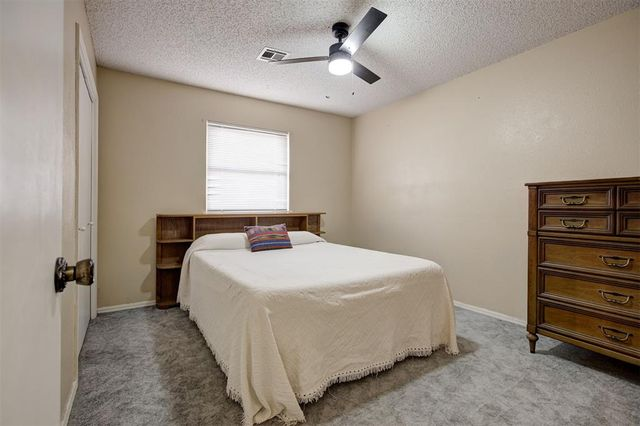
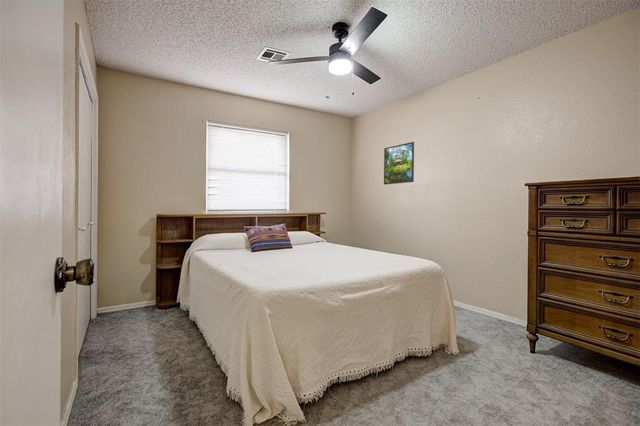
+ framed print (398, 164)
